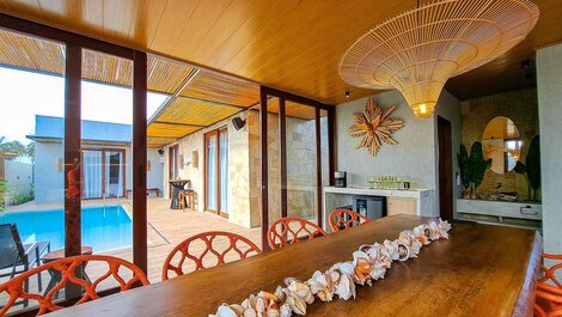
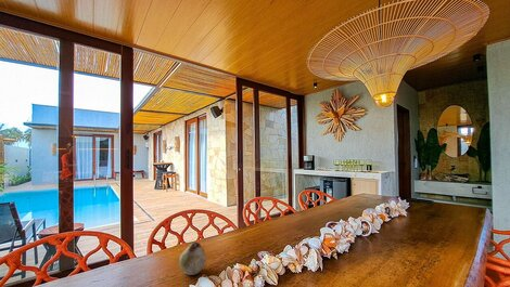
+ fruit (192, 256)
